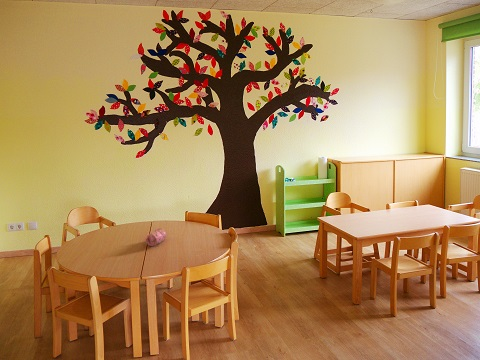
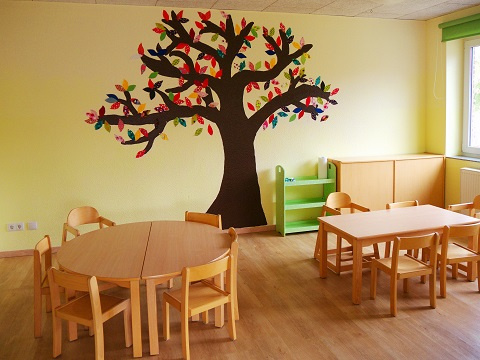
- pencil case (156, 237)
